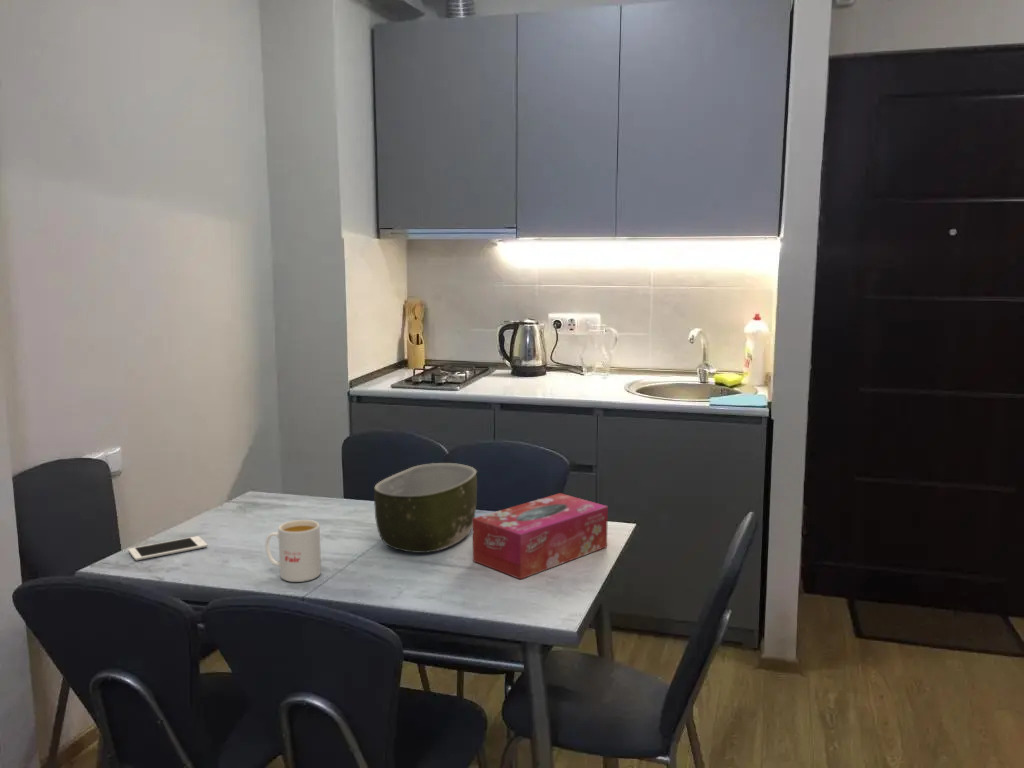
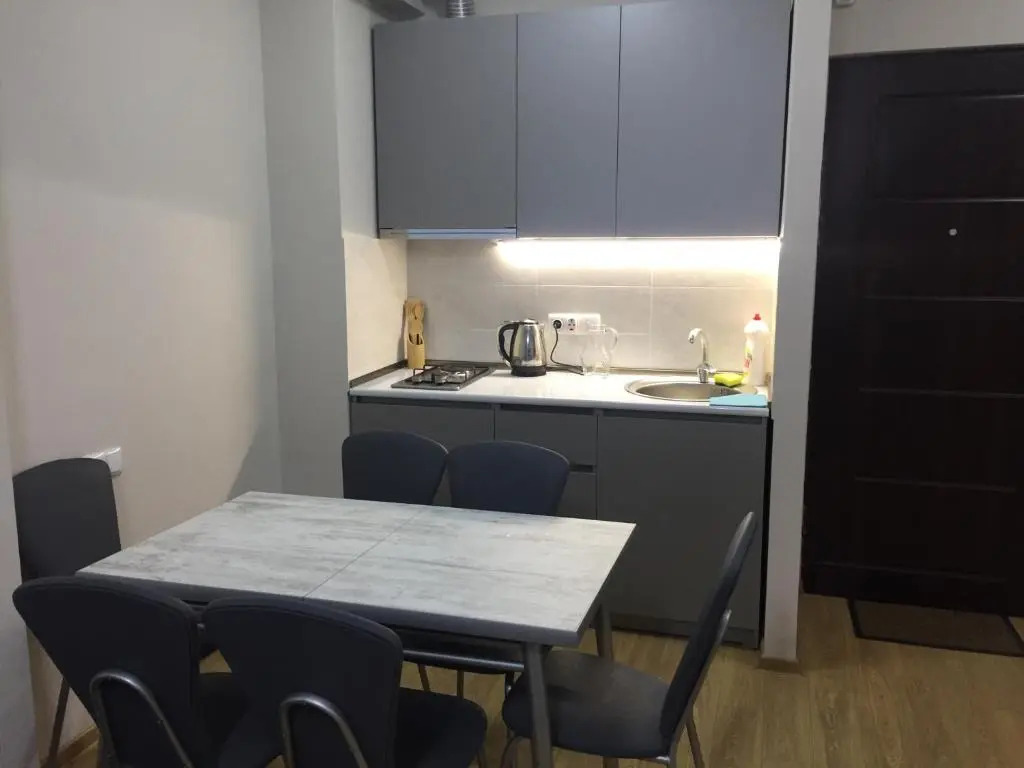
- cell phone (168, 547)
- mug (292, 550)
- bowl (429, 508)
- tissue box (541, 533)
